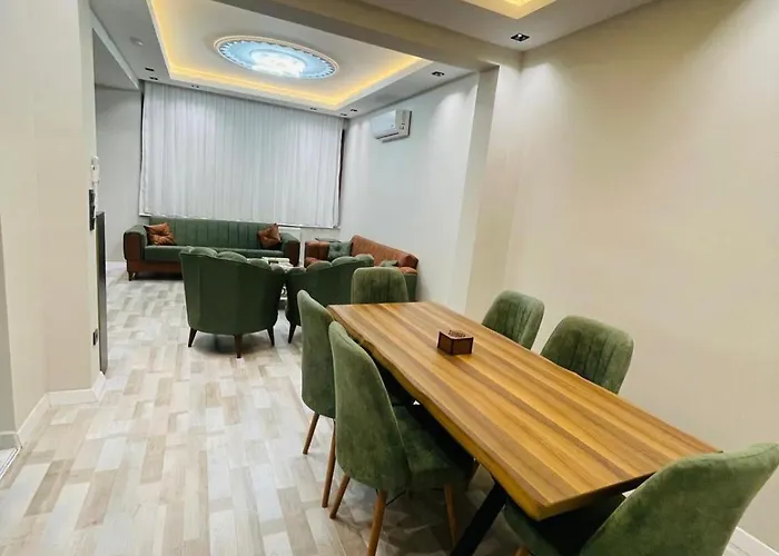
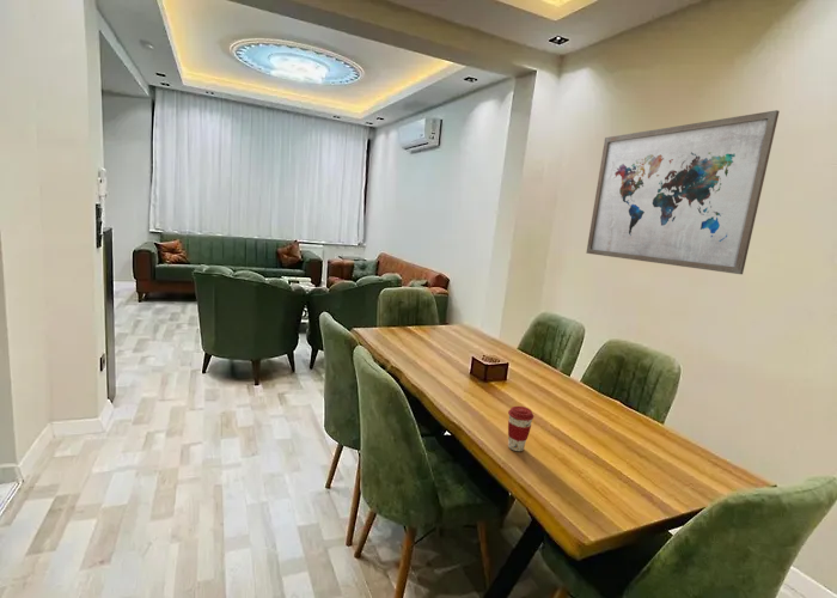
+ coffee cup (518, 428)
+ wall art (664, 195)
